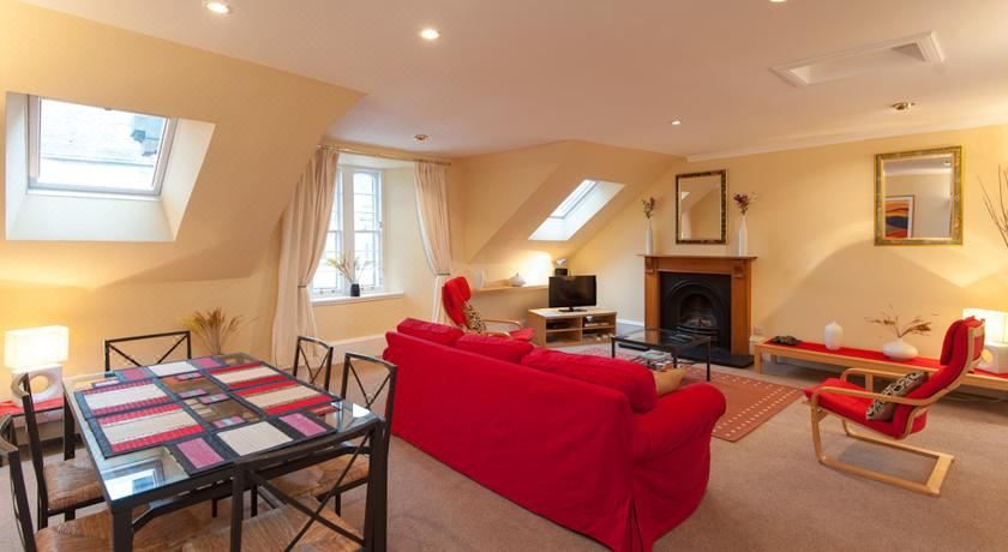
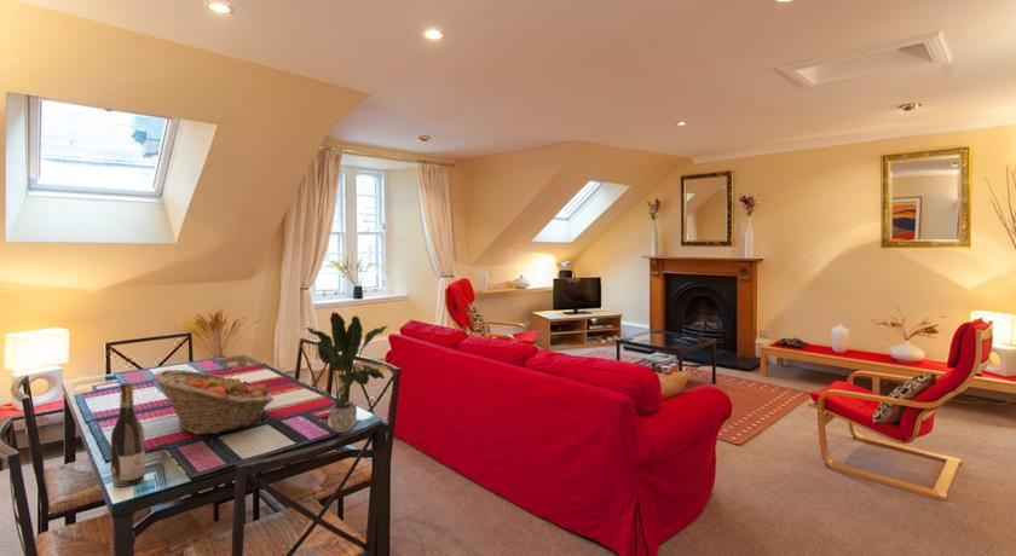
+ fruit basket (215, 395)
+ potted plant (348, 372)
+ wine bottle (127, 432)
